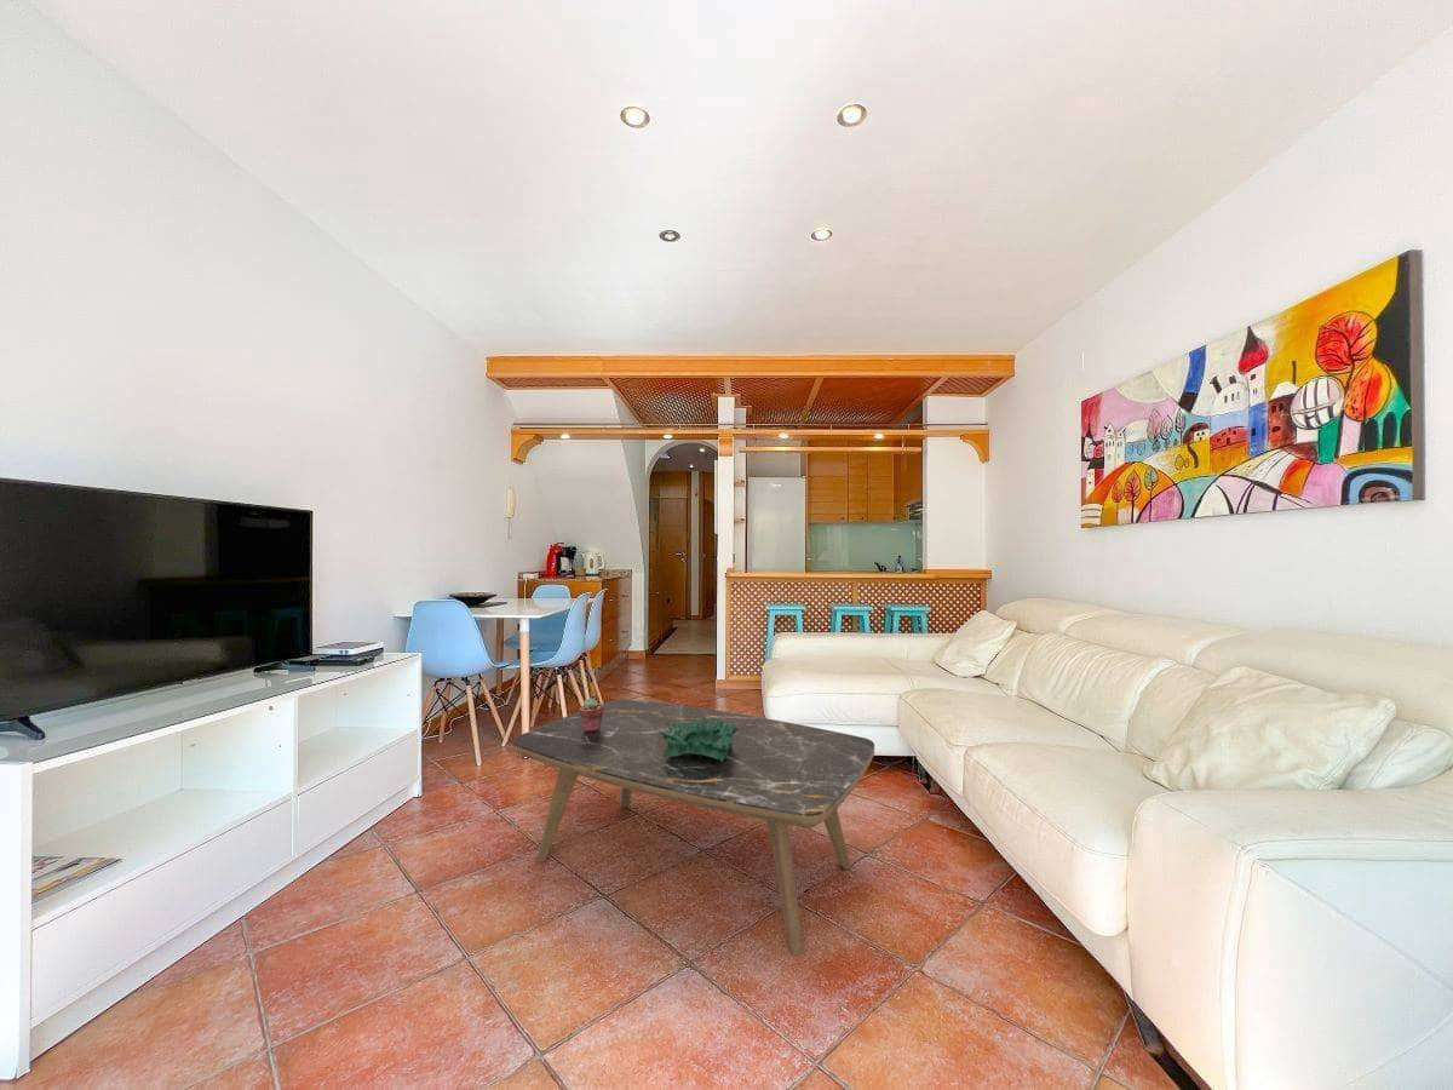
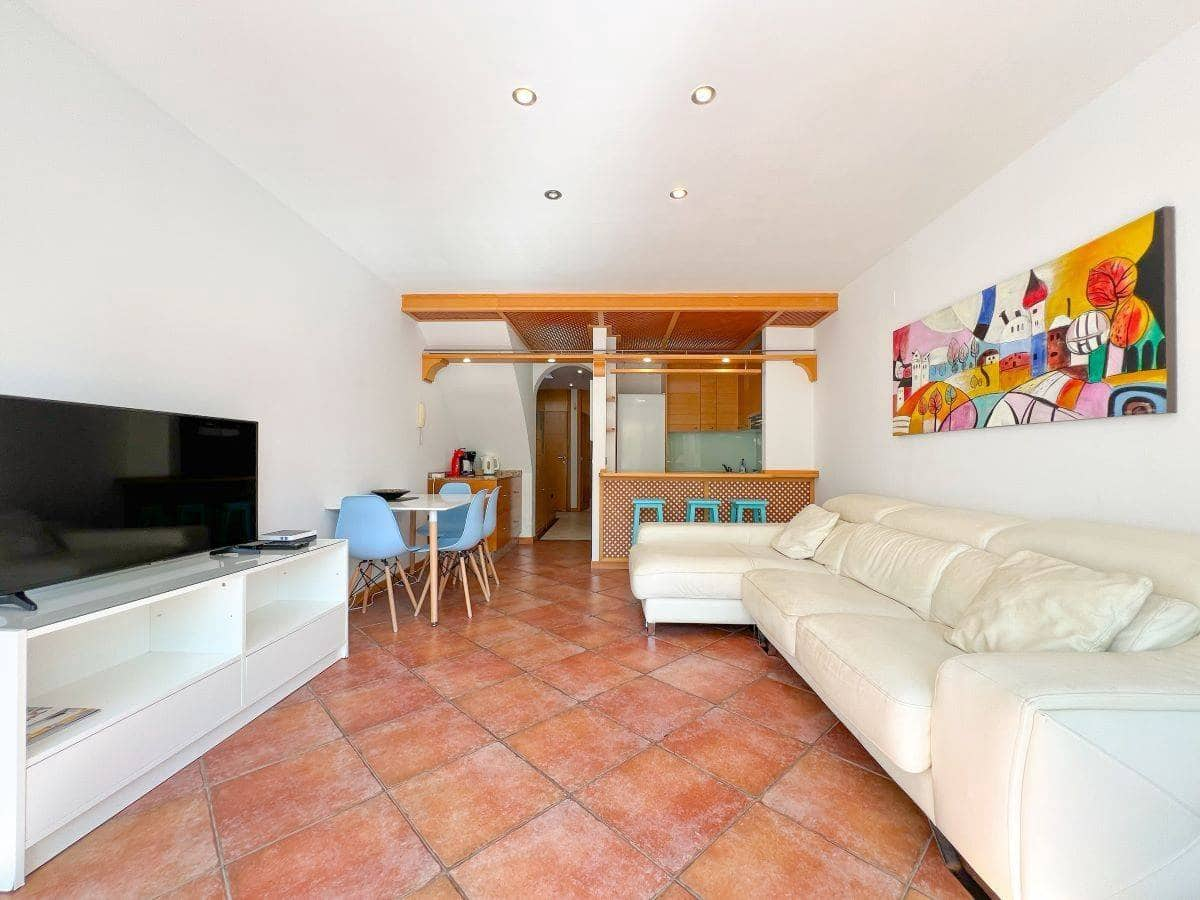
- potted succulent (591, 712)
- coffee table (691, 801)
- decorative bowl (699, 738)
